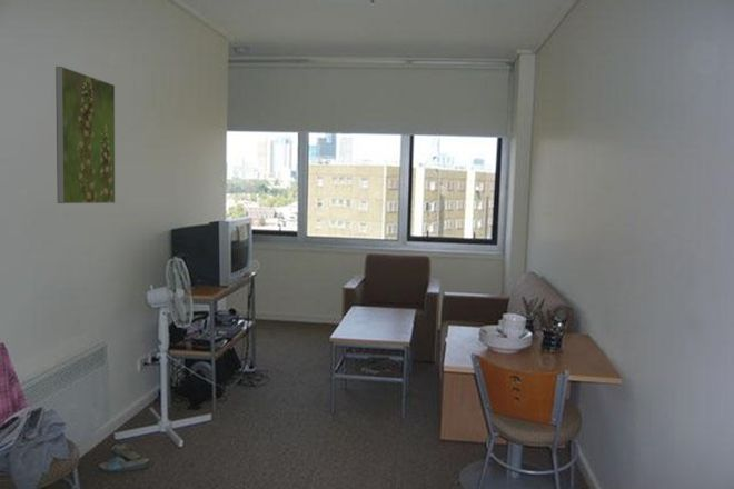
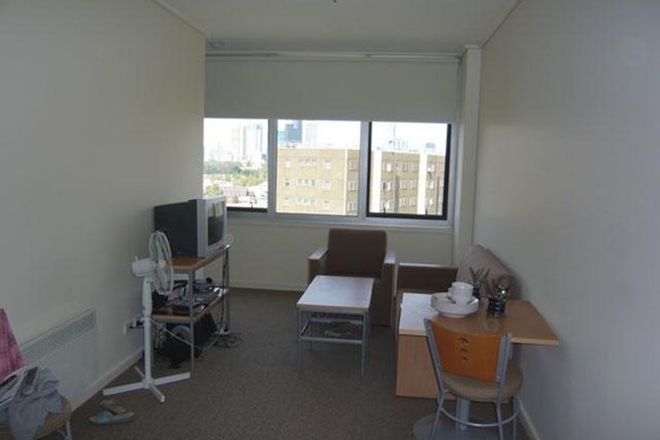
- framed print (87, 140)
